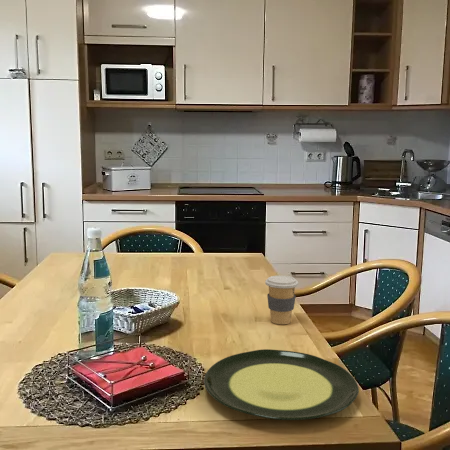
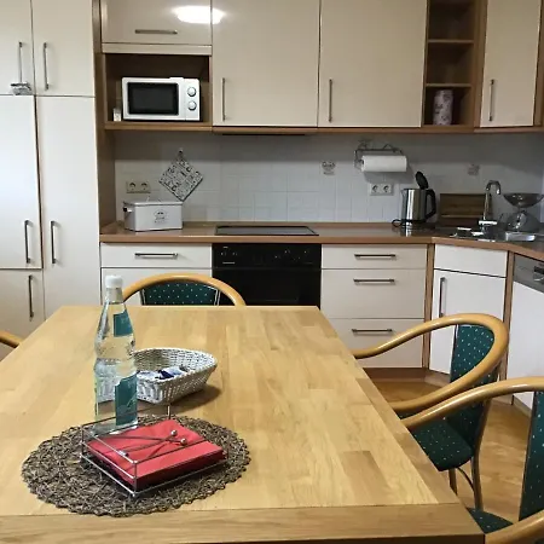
- coffee cup (281, 300)
- plate (279, 384)
